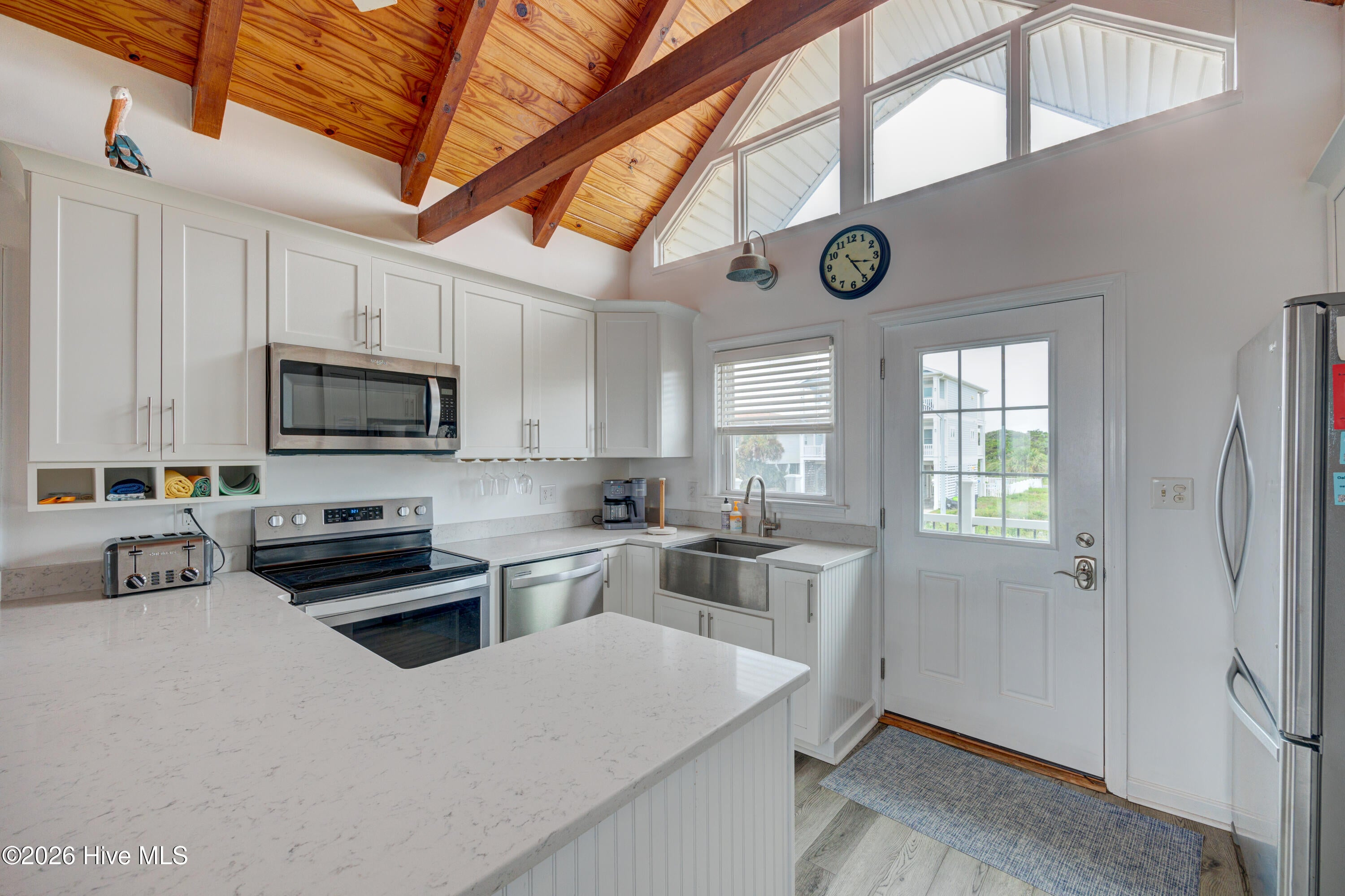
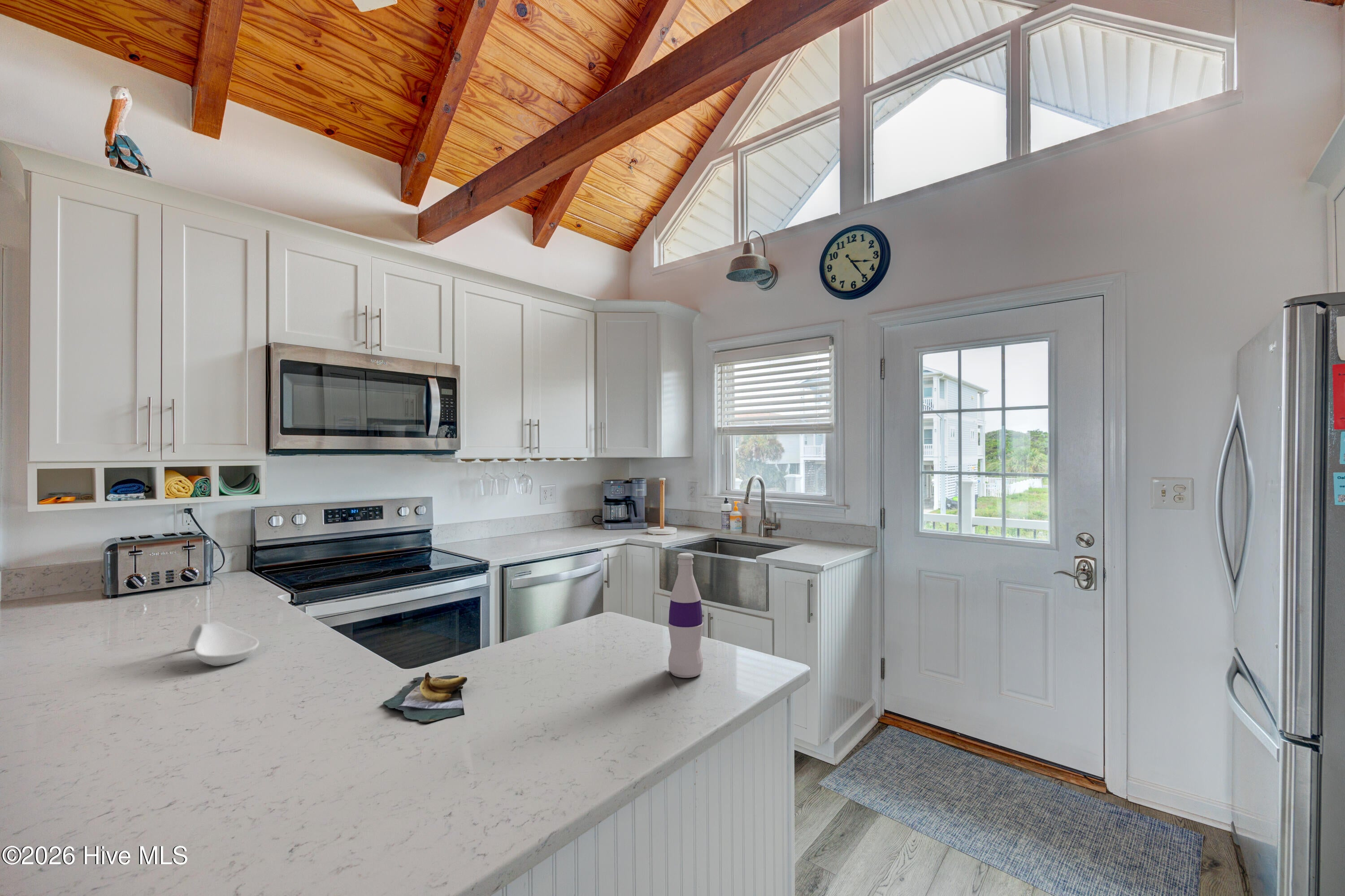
+ spoon rest (217, 642)
+ banana bunch (440, 684)
+ bottle (686, 613)
